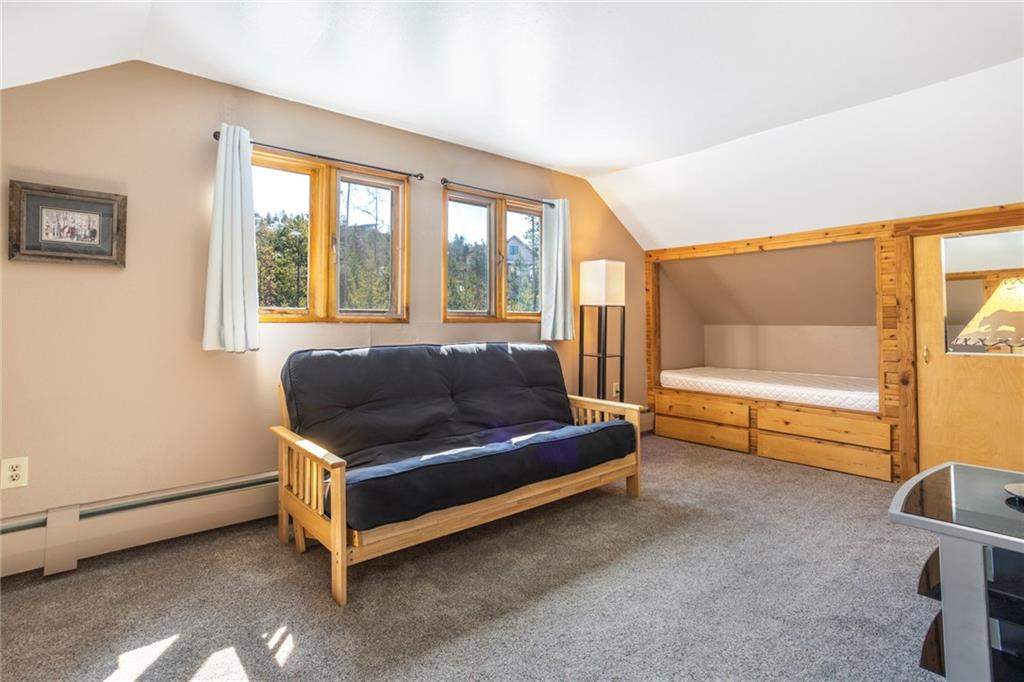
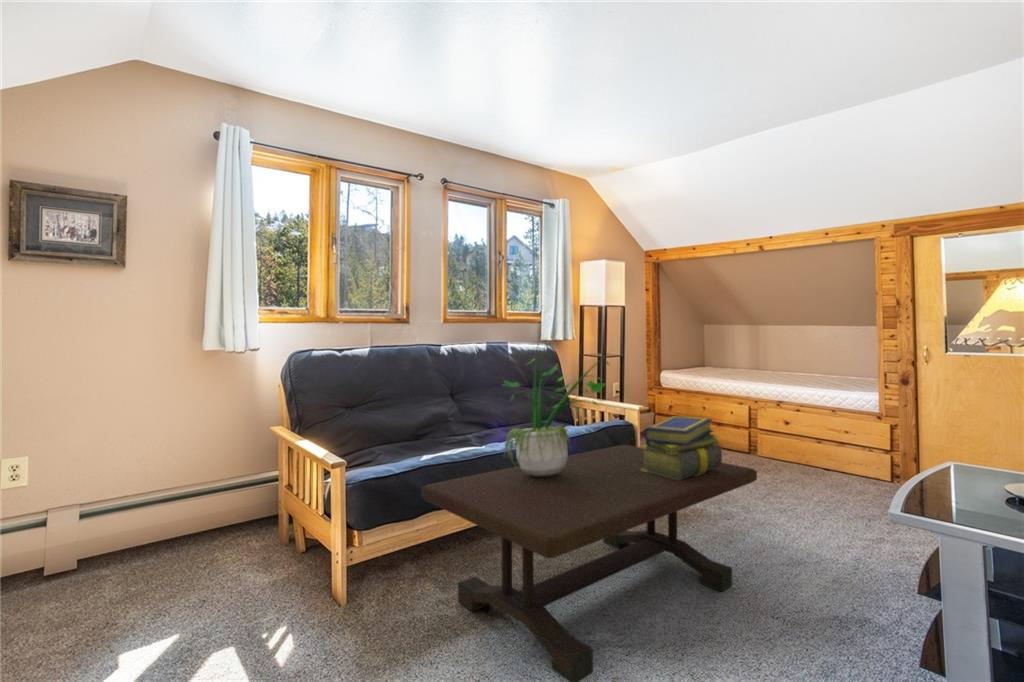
+ stack of books (681, 445)
+ coffee table (599, 535)
+ potted plant (562, 401)
